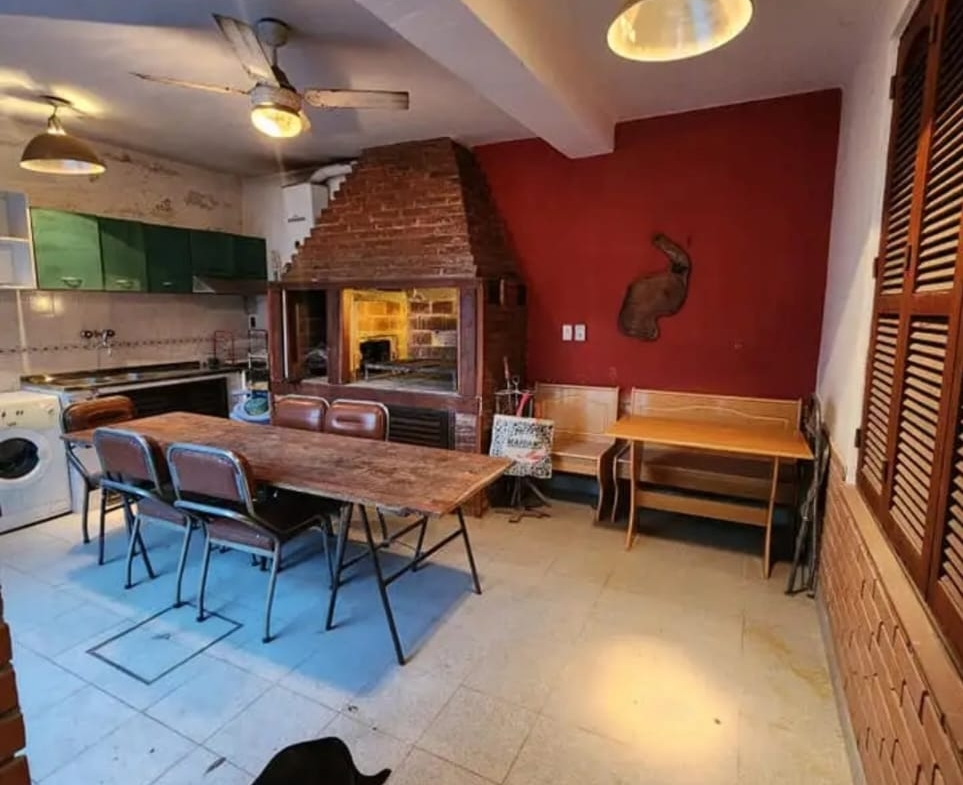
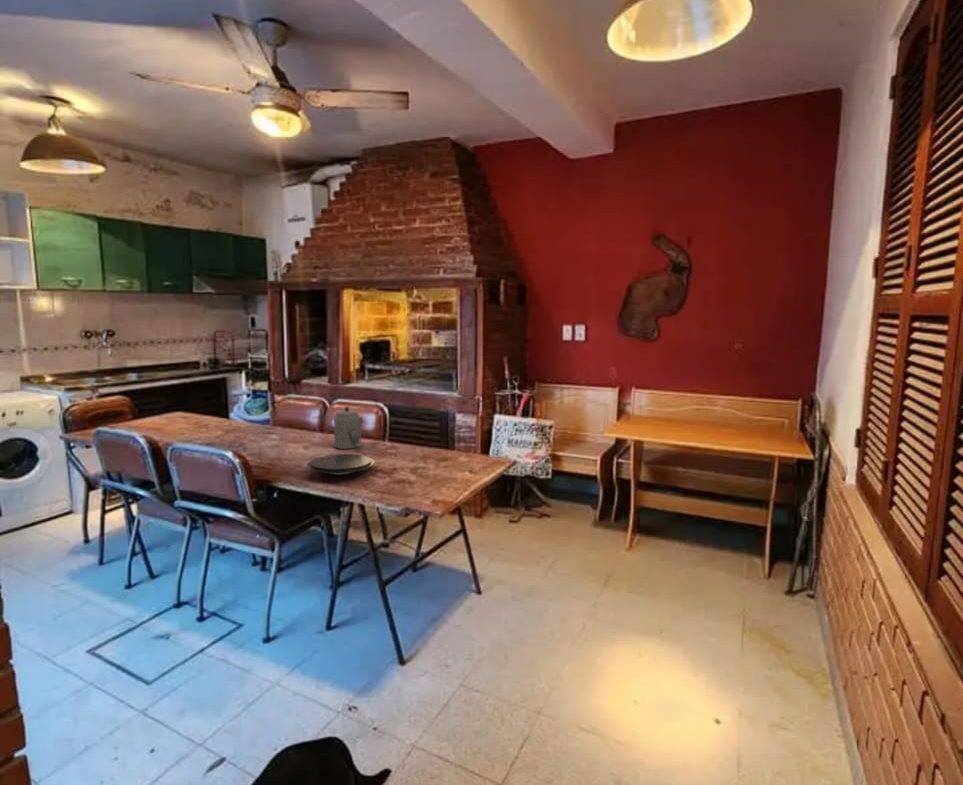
+ plate (341, 467)
+ teapot (348, 426)
